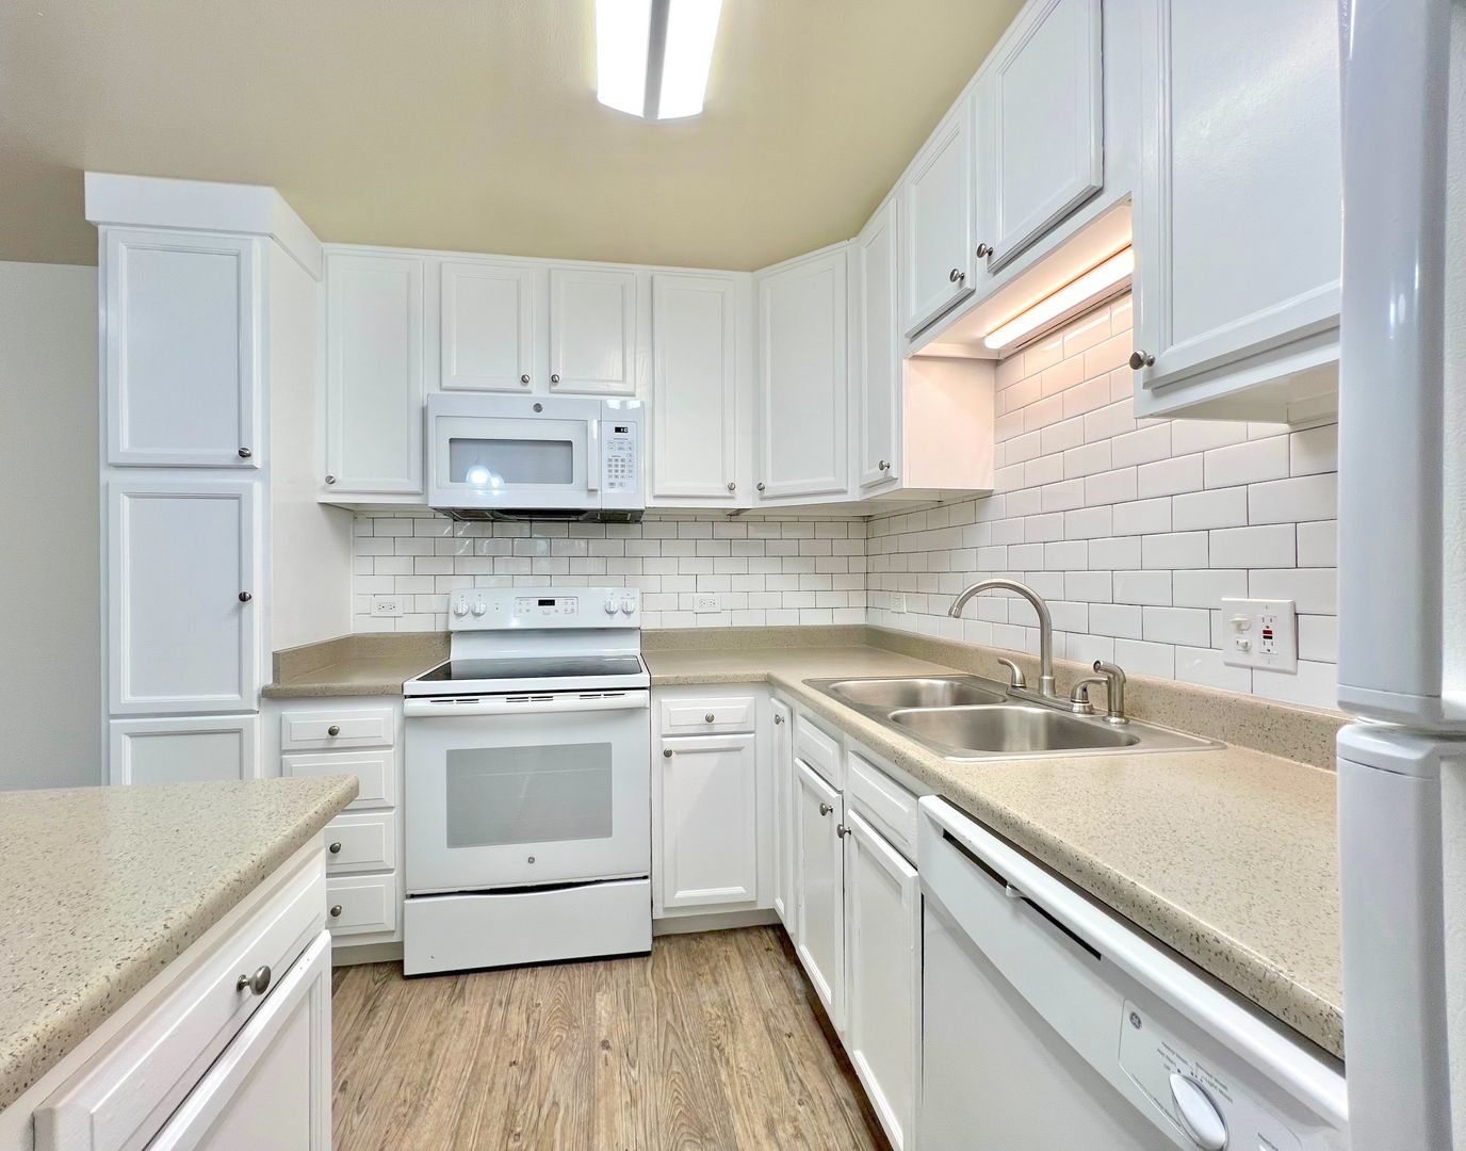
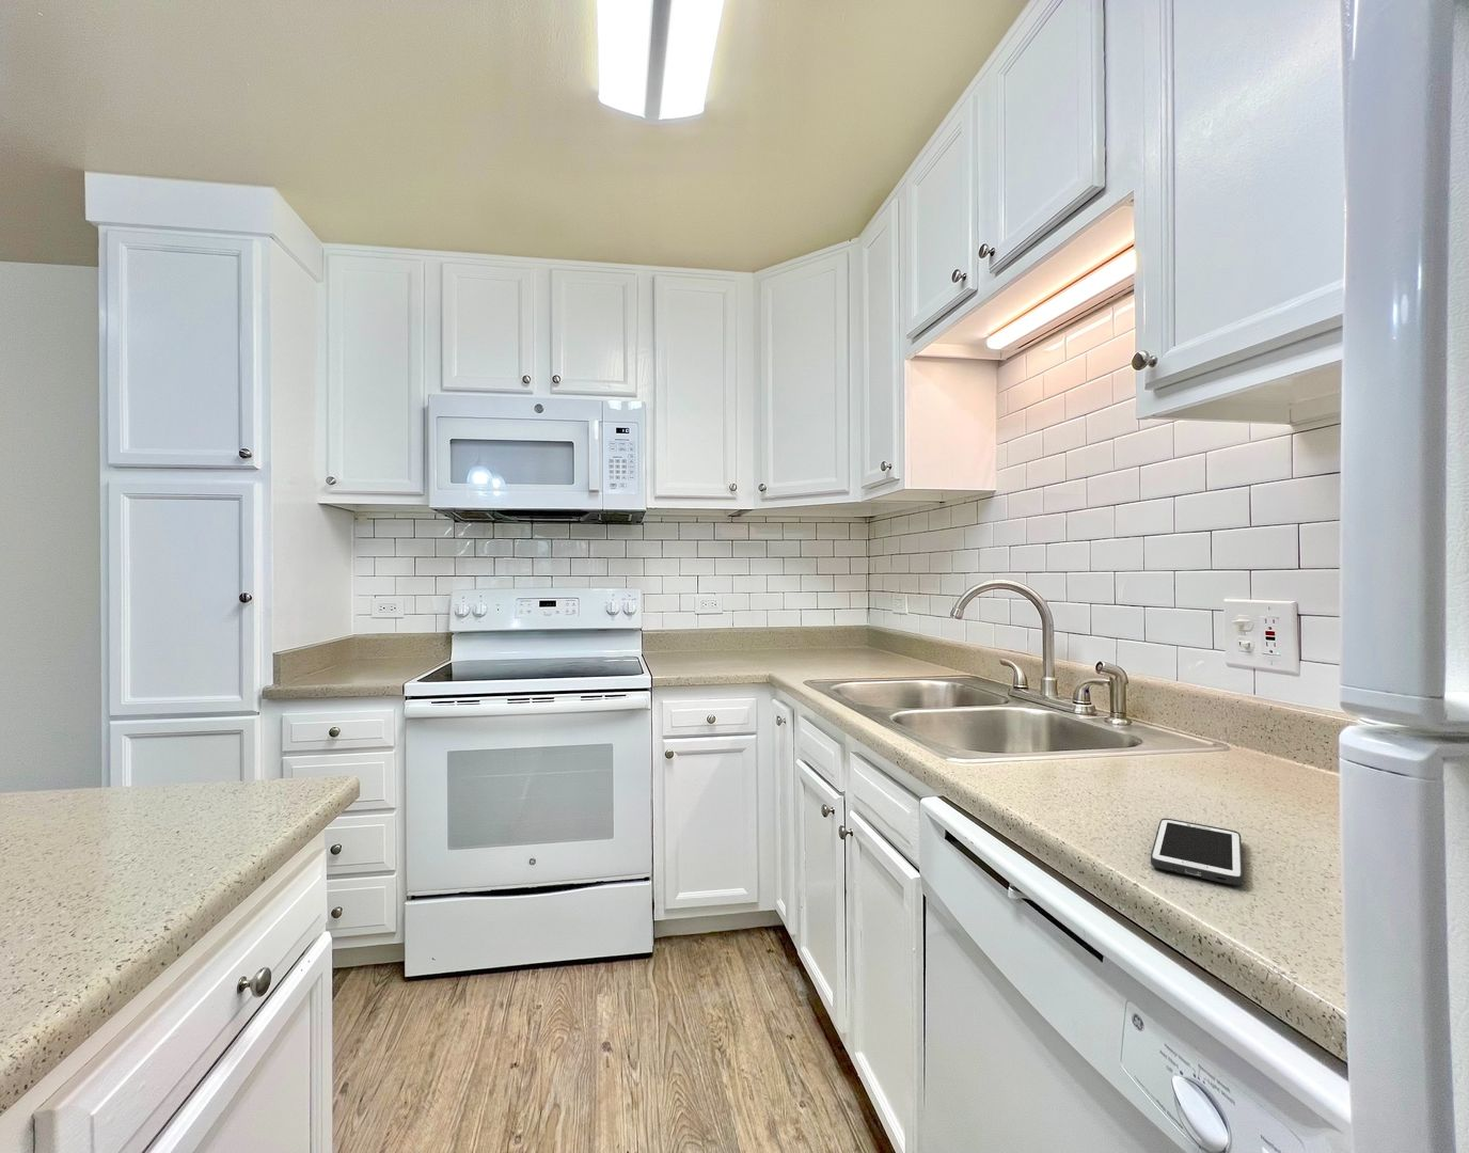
+ cell phone (1197, 848)
